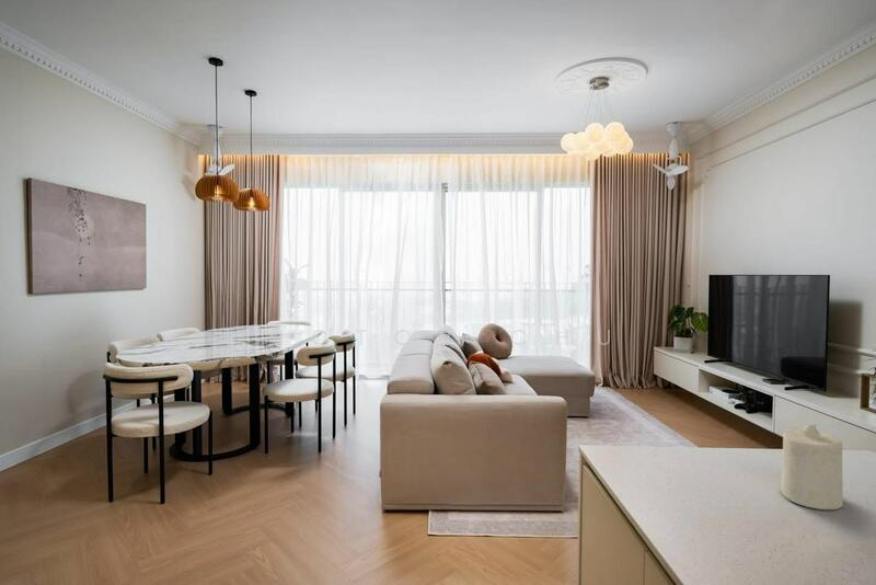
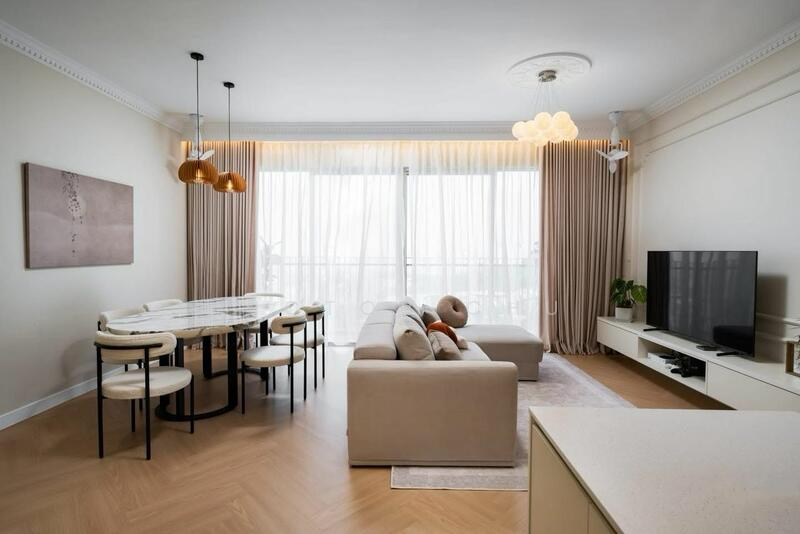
- candle (811, 461)
